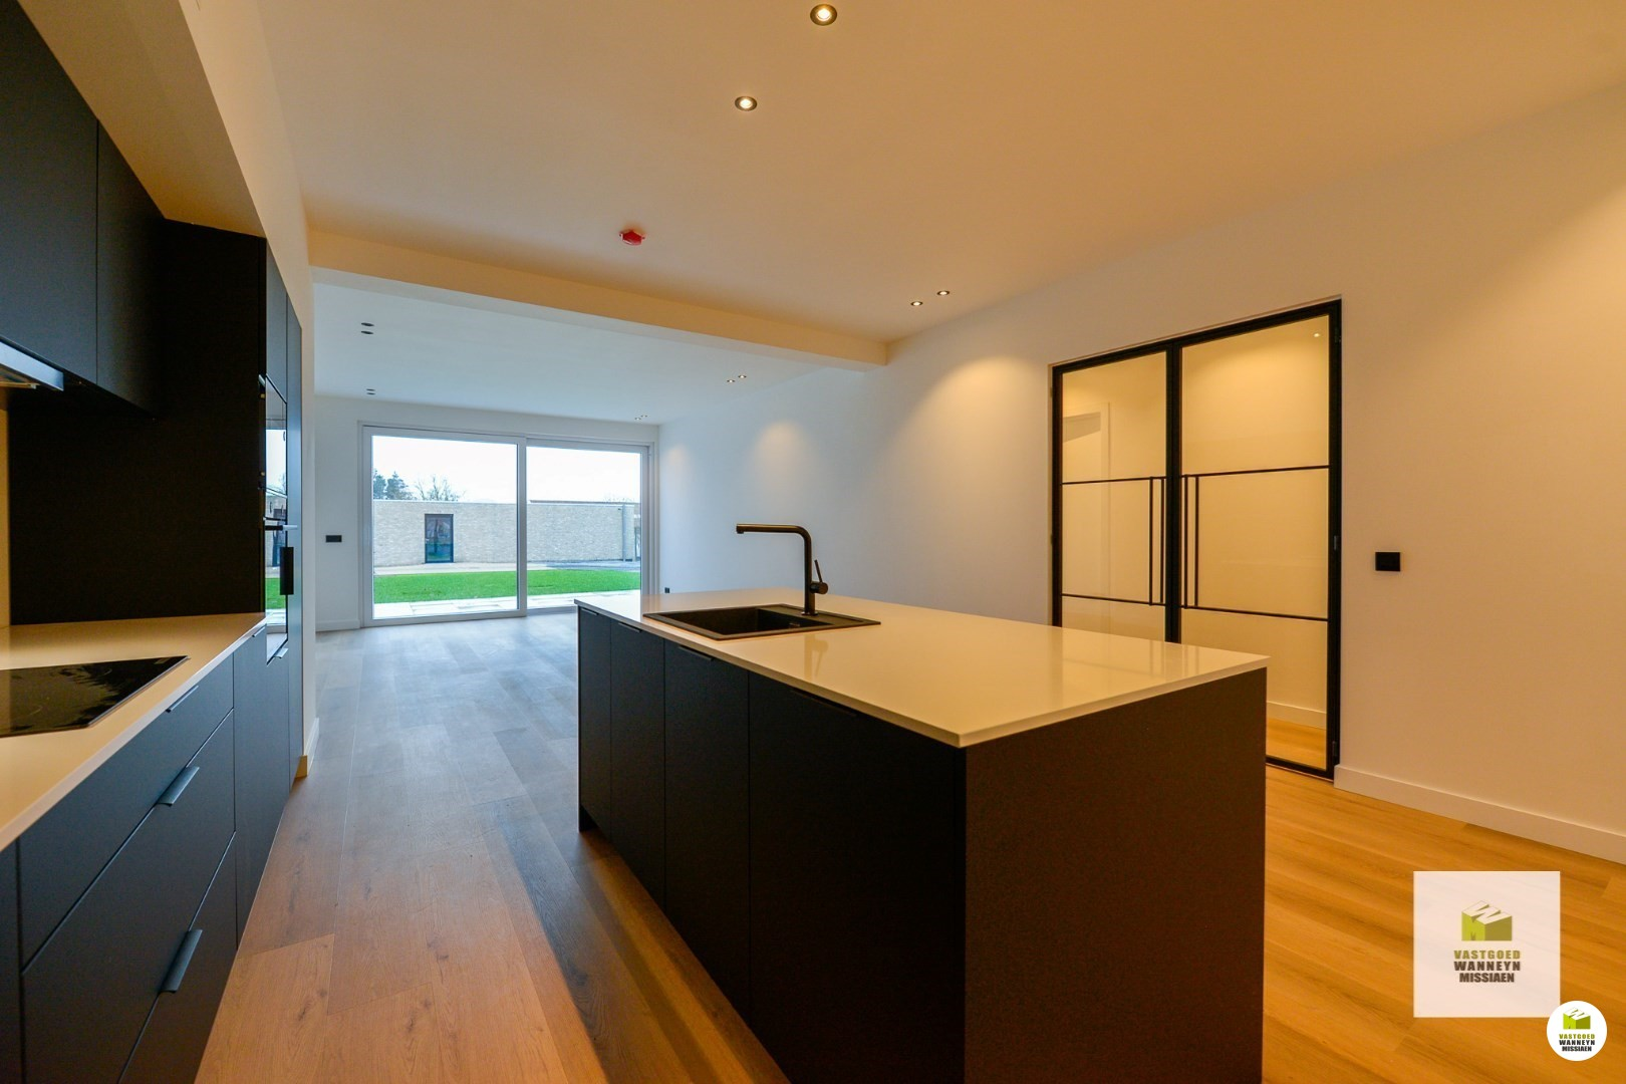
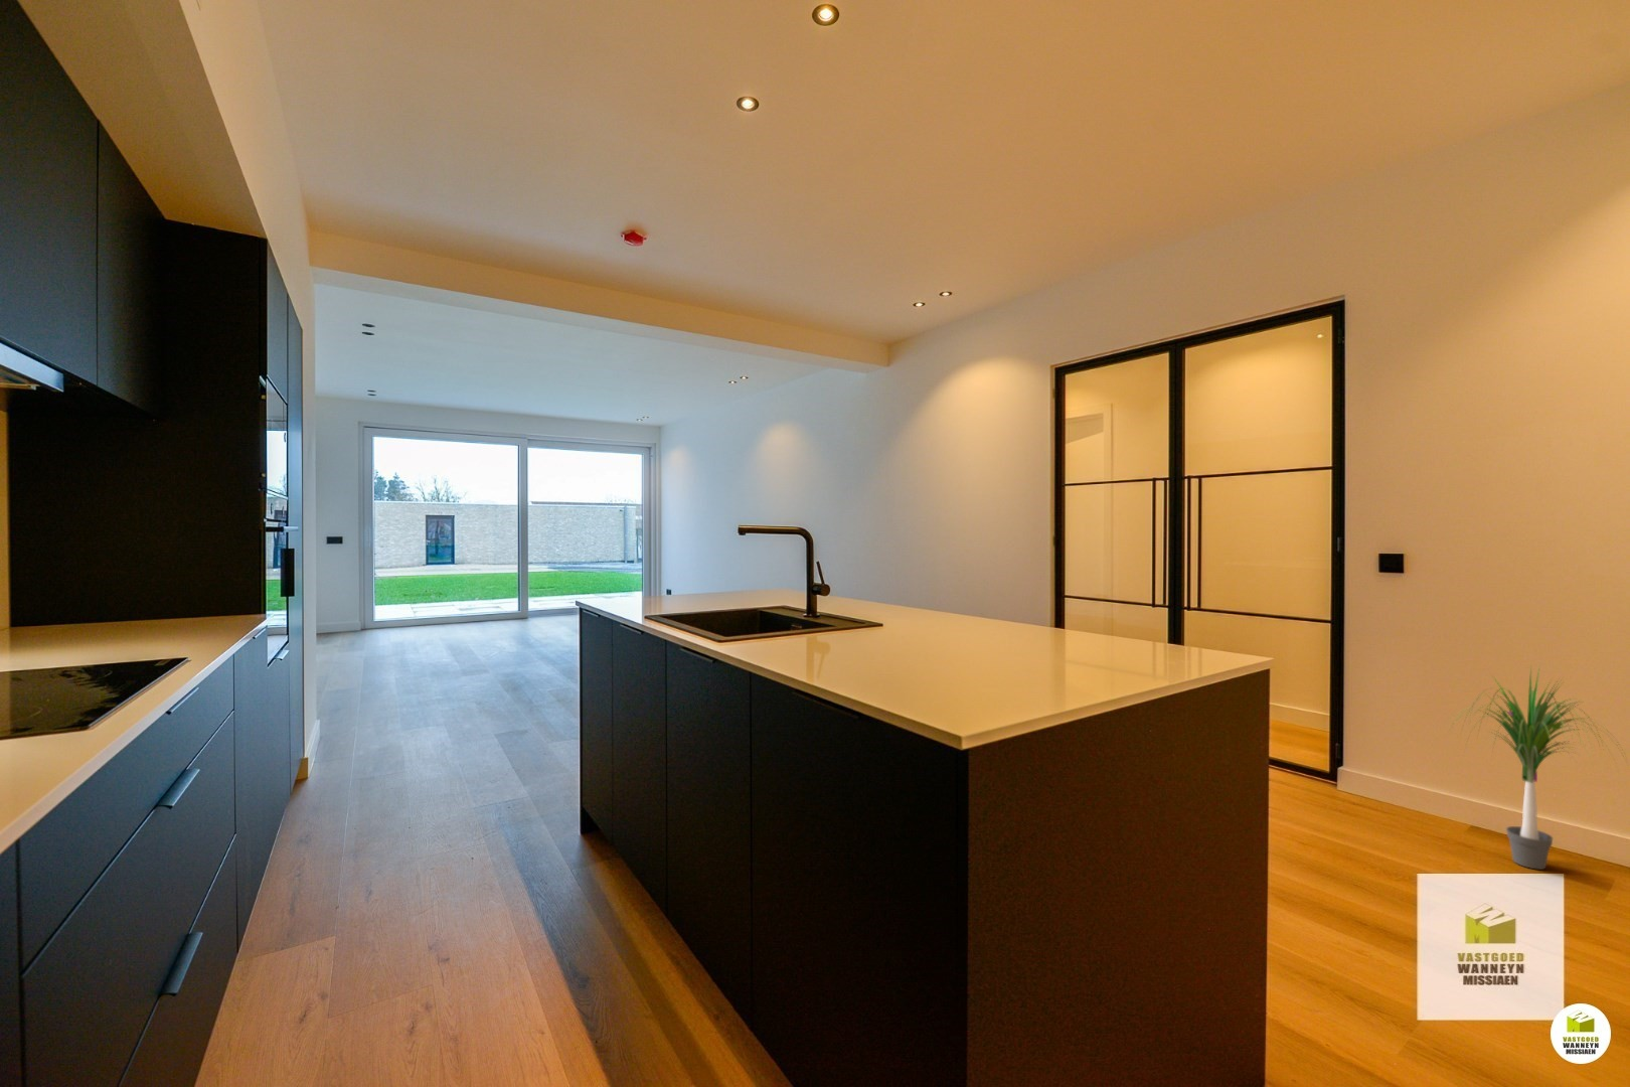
+ potted plant (1528, 763)
